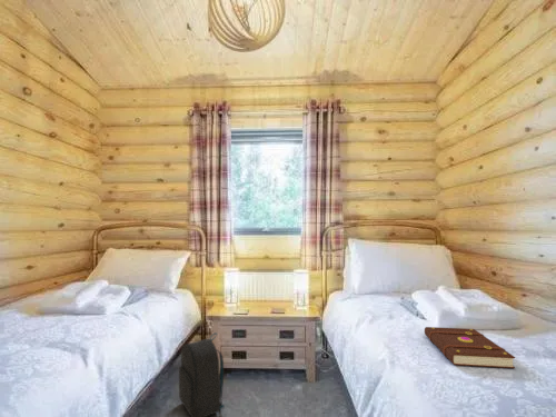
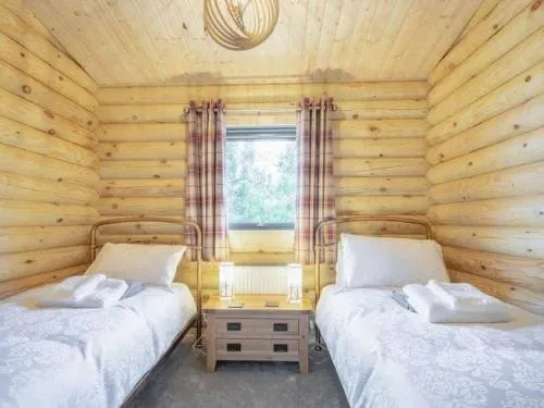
- backpack (200, 371)
- book (464, 344)
